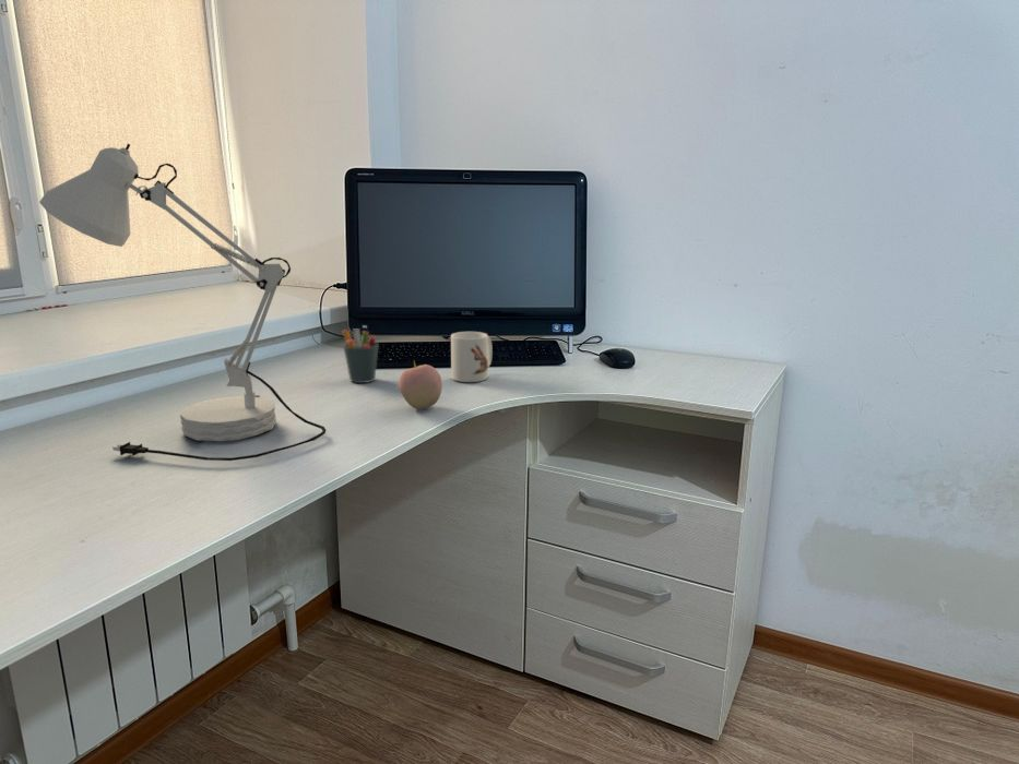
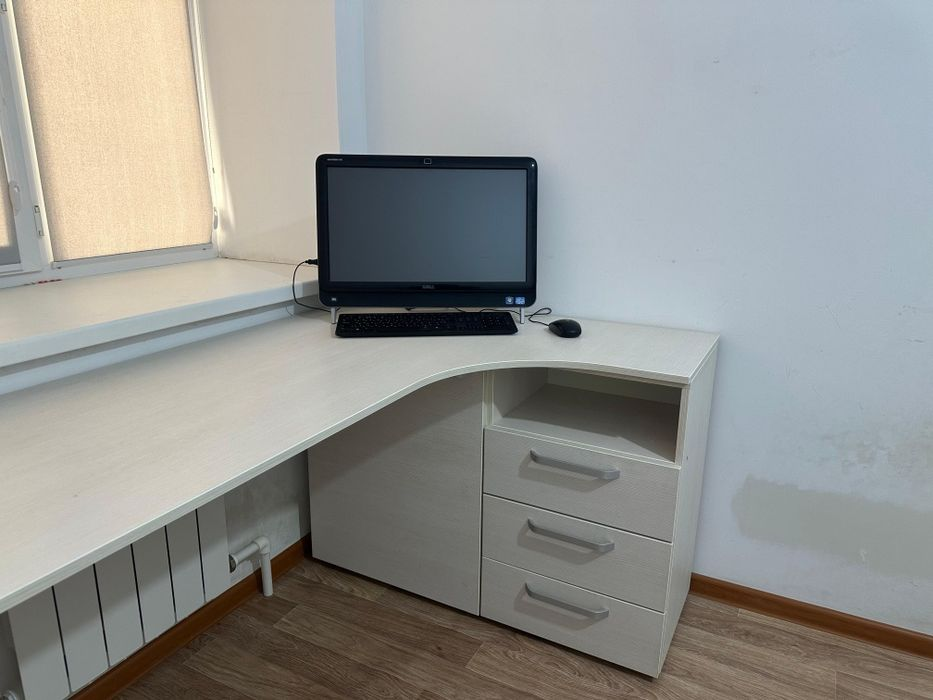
- mug (474, 355)
- pen holder (360, 353)
- apple (419, 383)
- desk lamp (222, 255)
